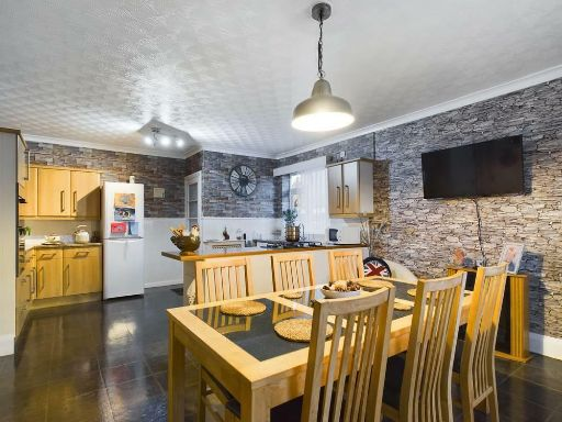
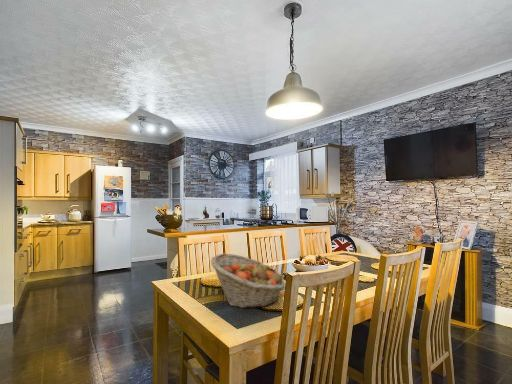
+ fruit basket (248, 276)
